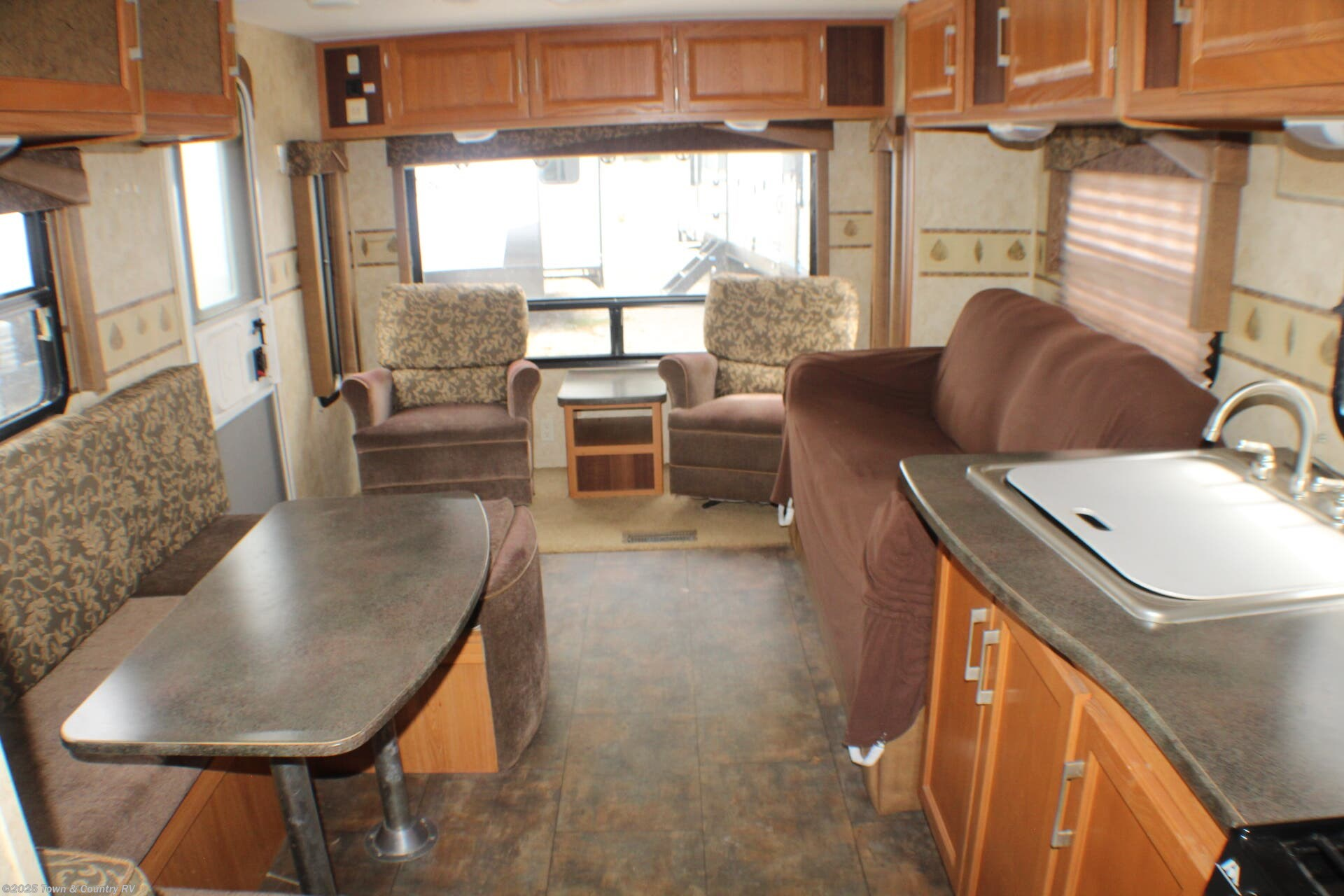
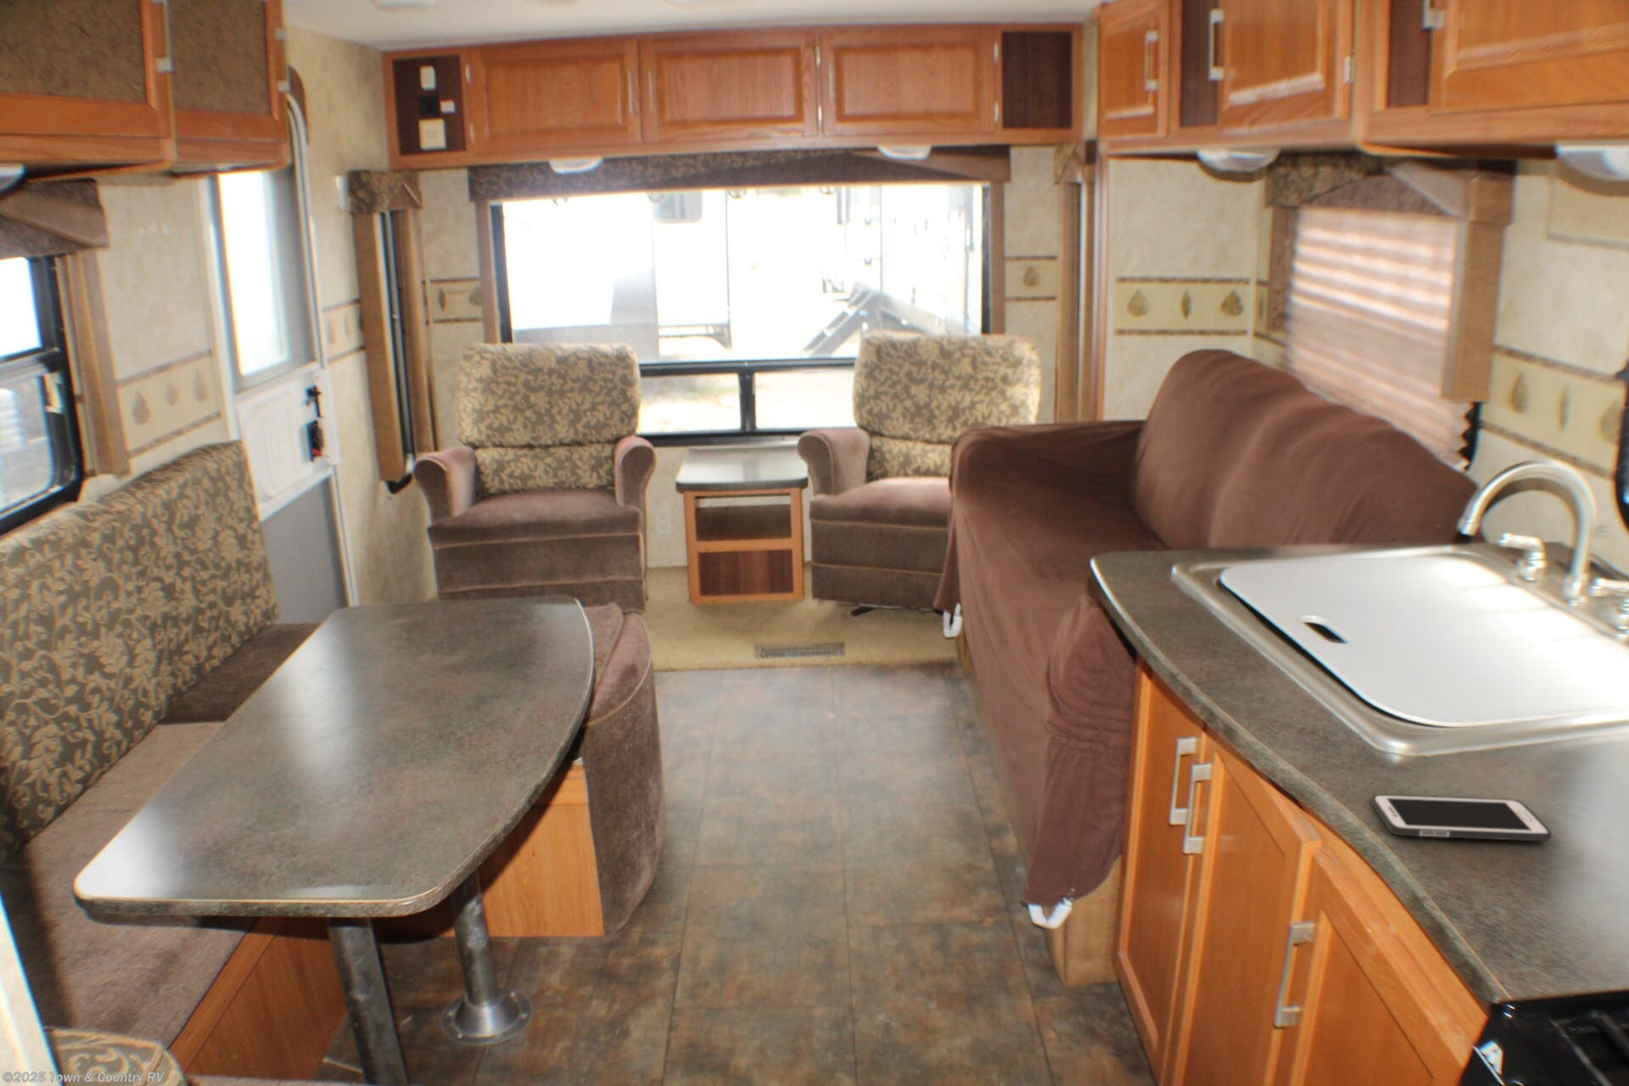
+ cell phone (1458, 817)
